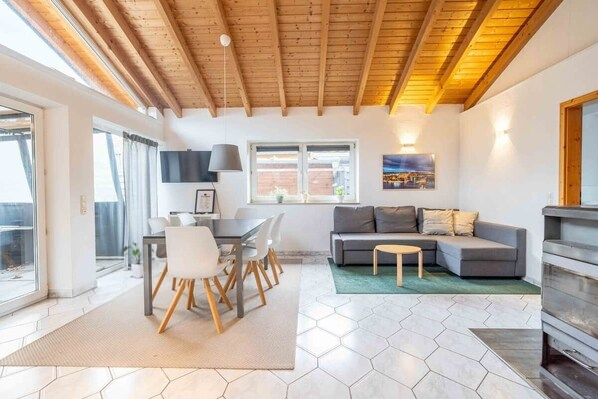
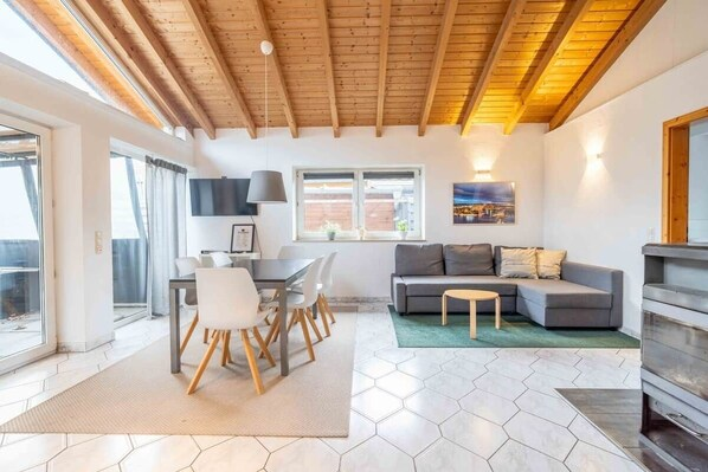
- house plant (139, 259)
